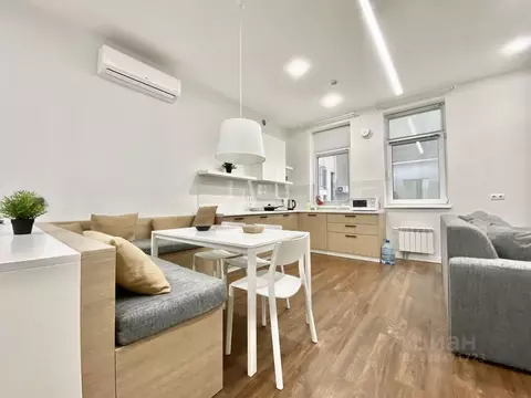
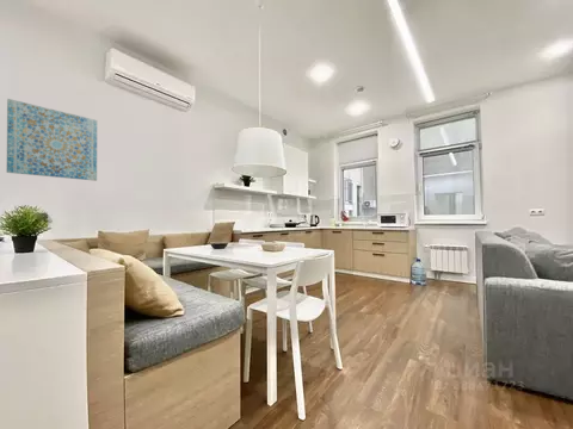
+ wall art (56, 143)
